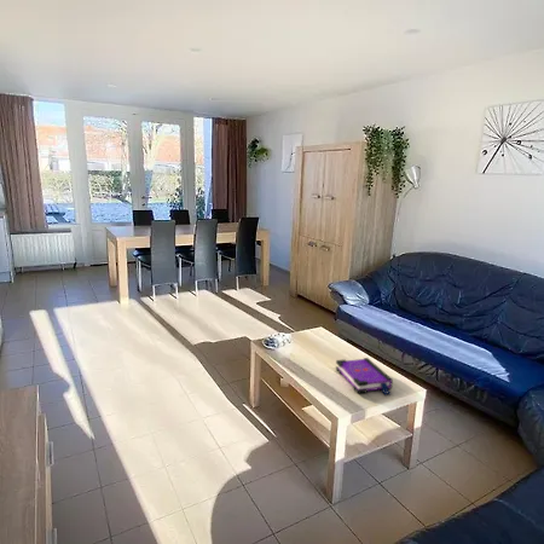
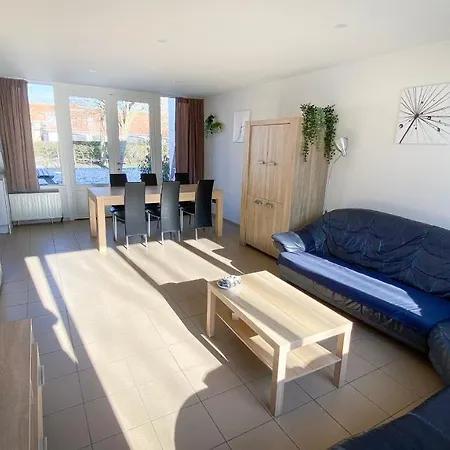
- board game (364, 376)
